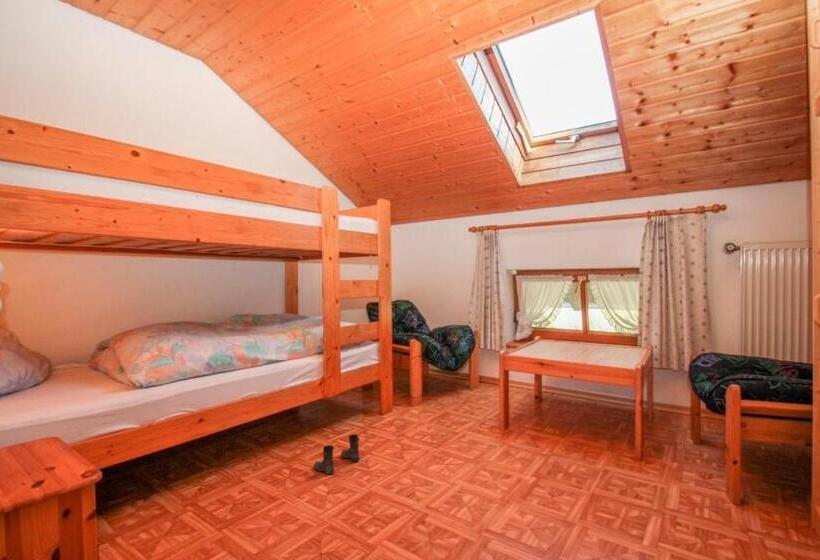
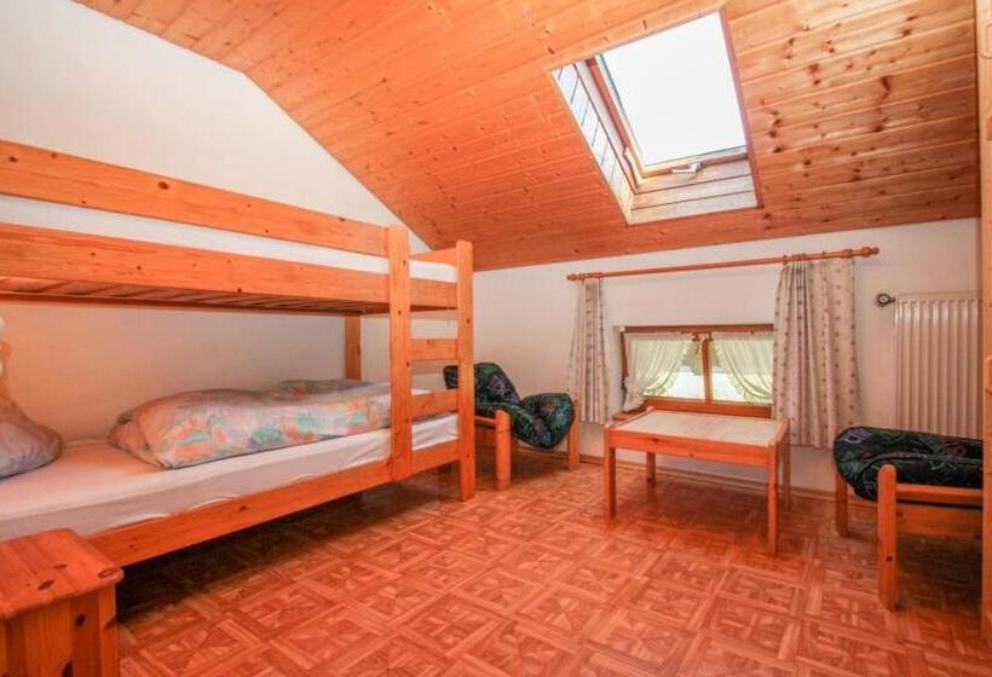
- boots (341, 452)
